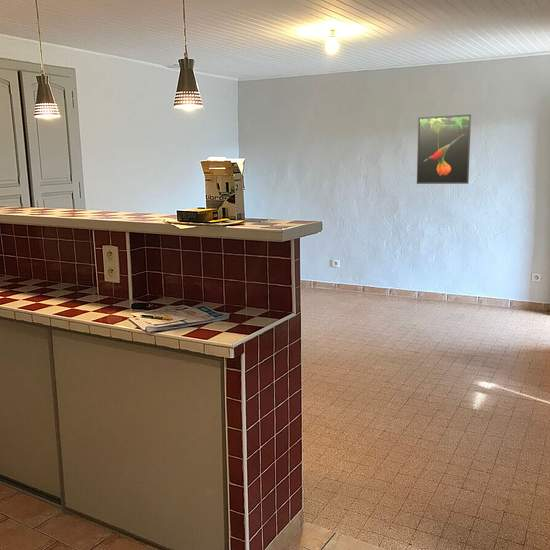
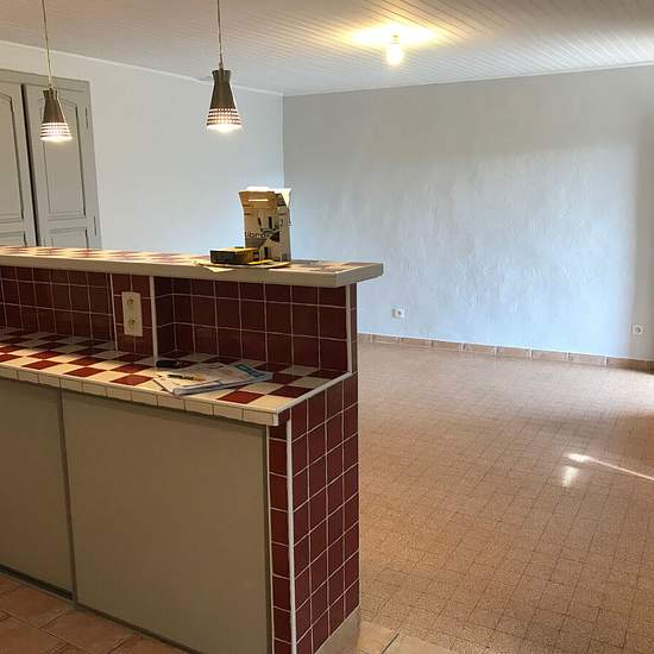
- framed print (443, 150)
